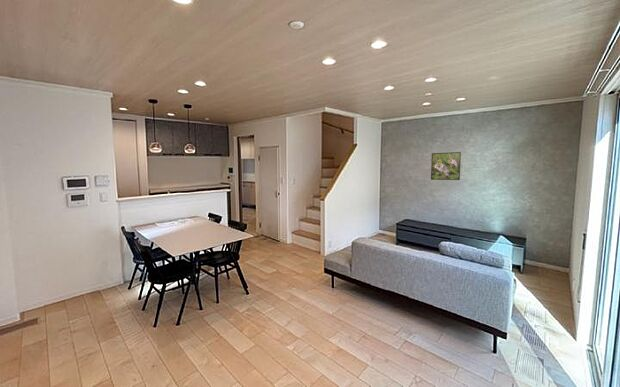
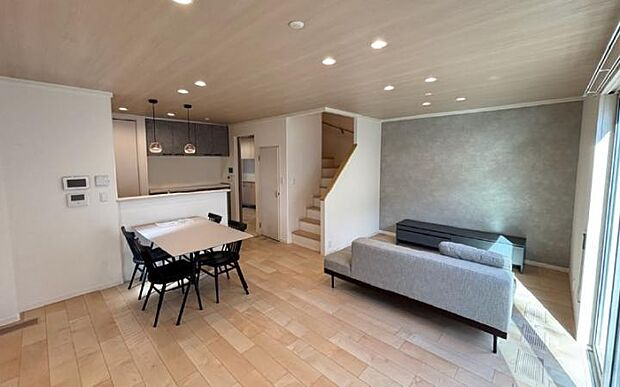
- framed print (445, 166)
